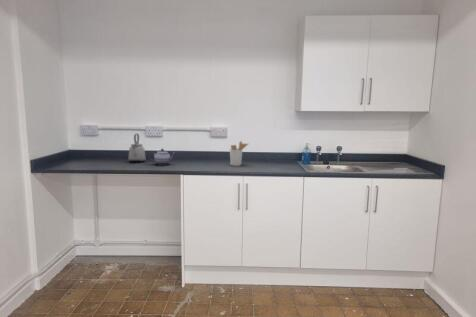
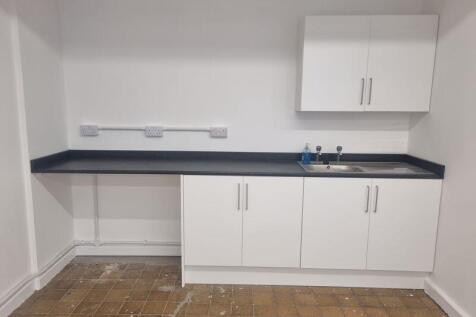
- utensil holder (238, 153)
- kettle (136, 148)
- teapot (162, 156)
